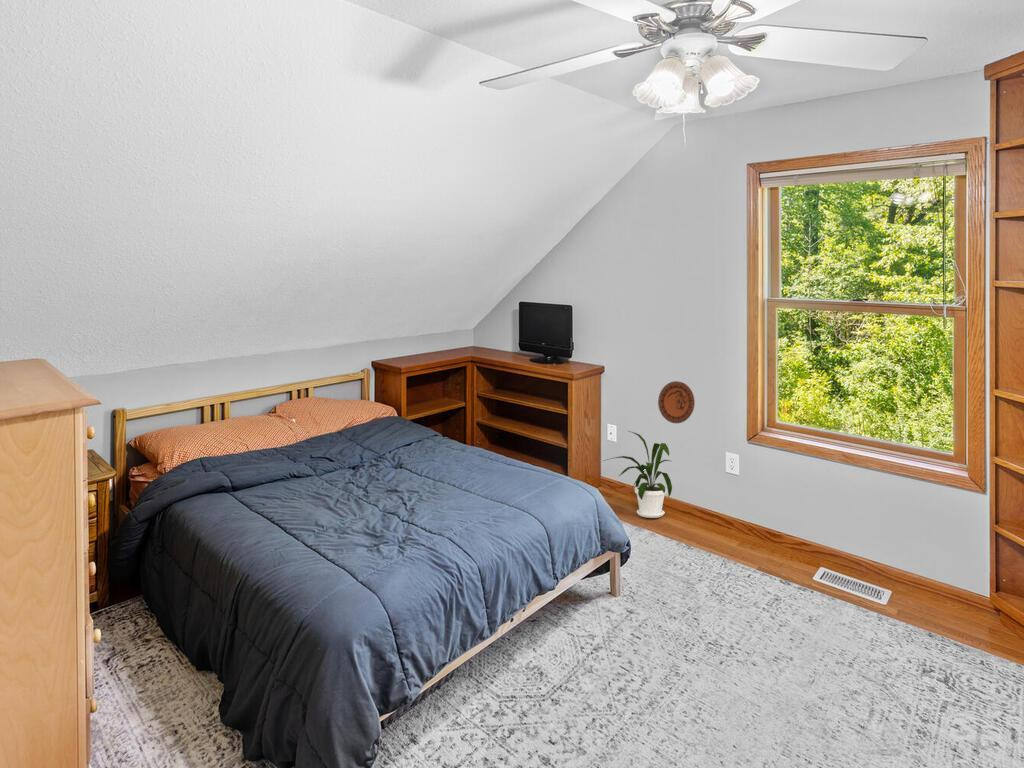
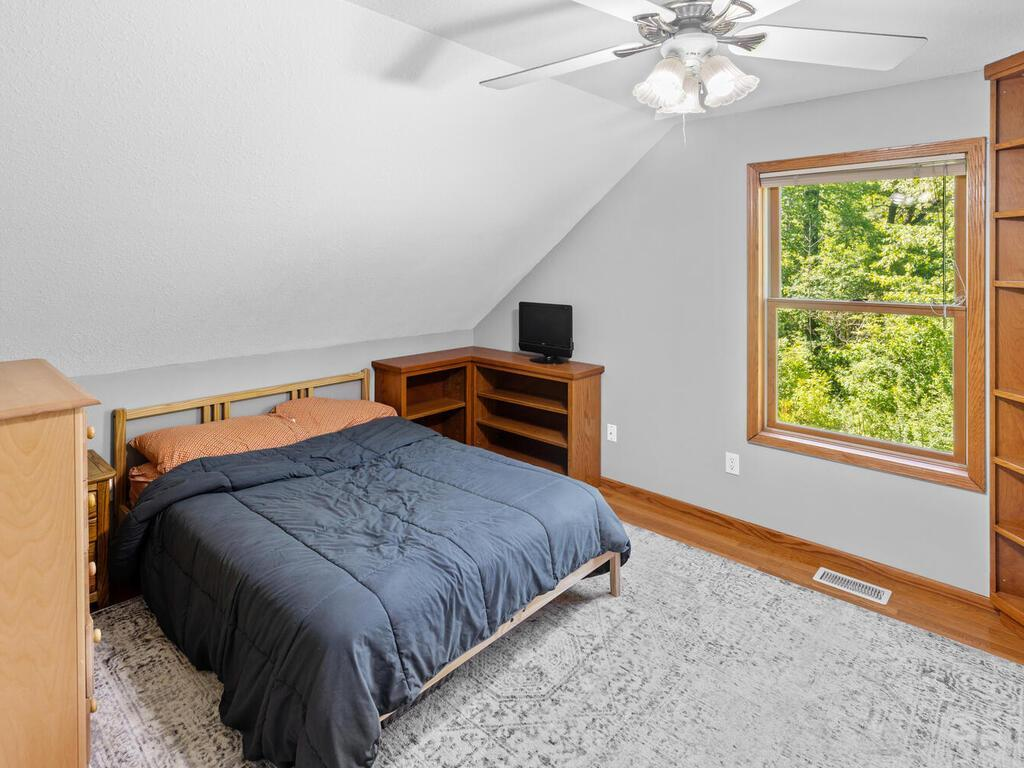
- house plant (647, 473)
- decorative plate (676, 402)
